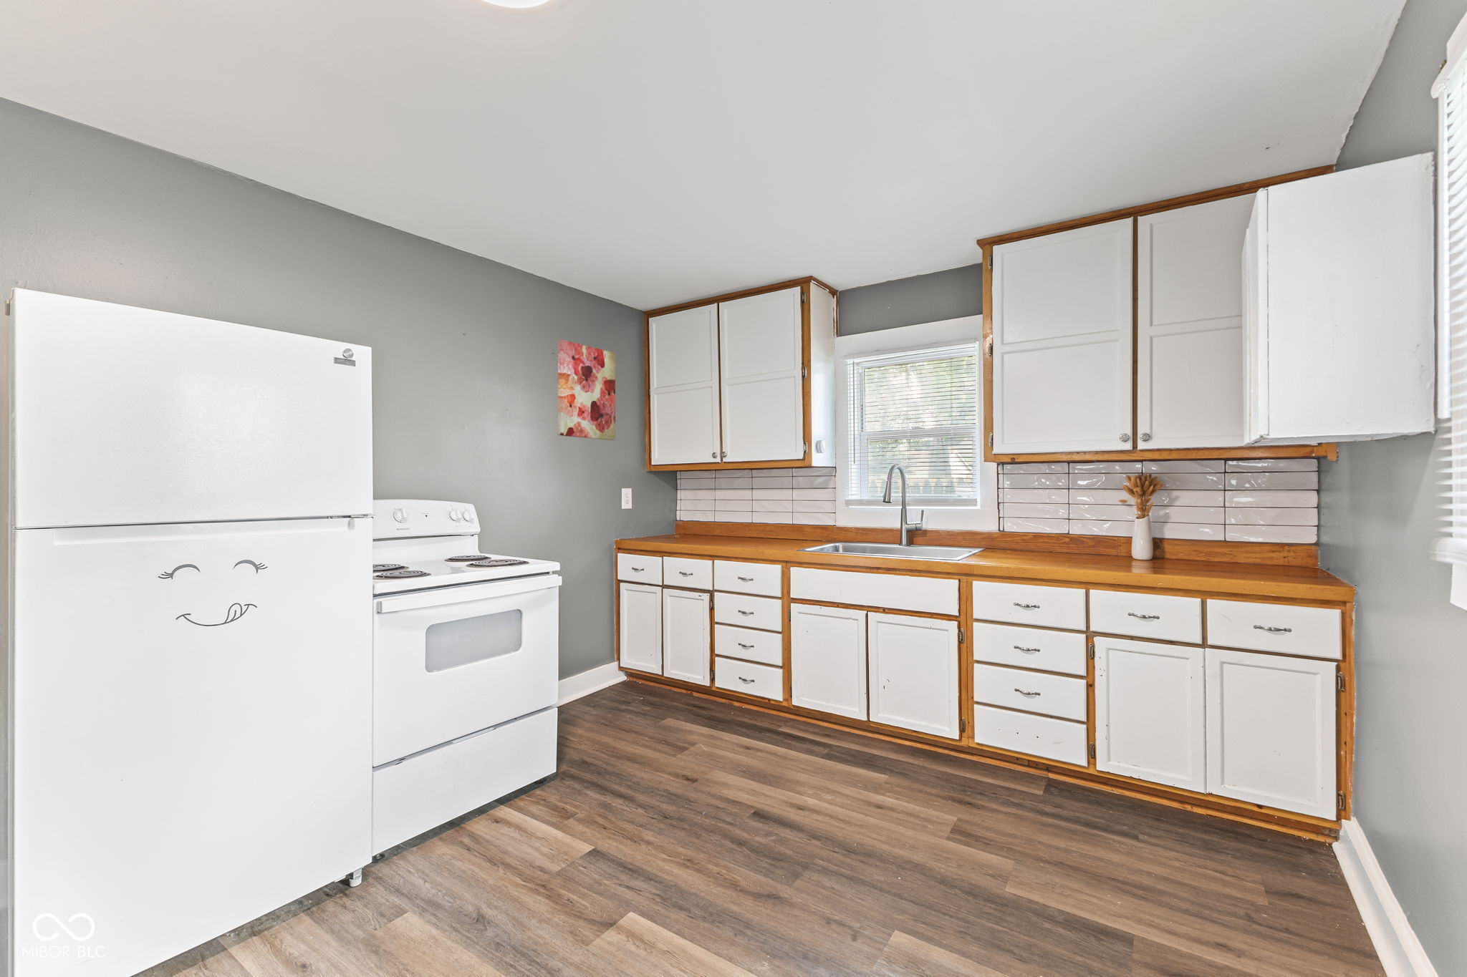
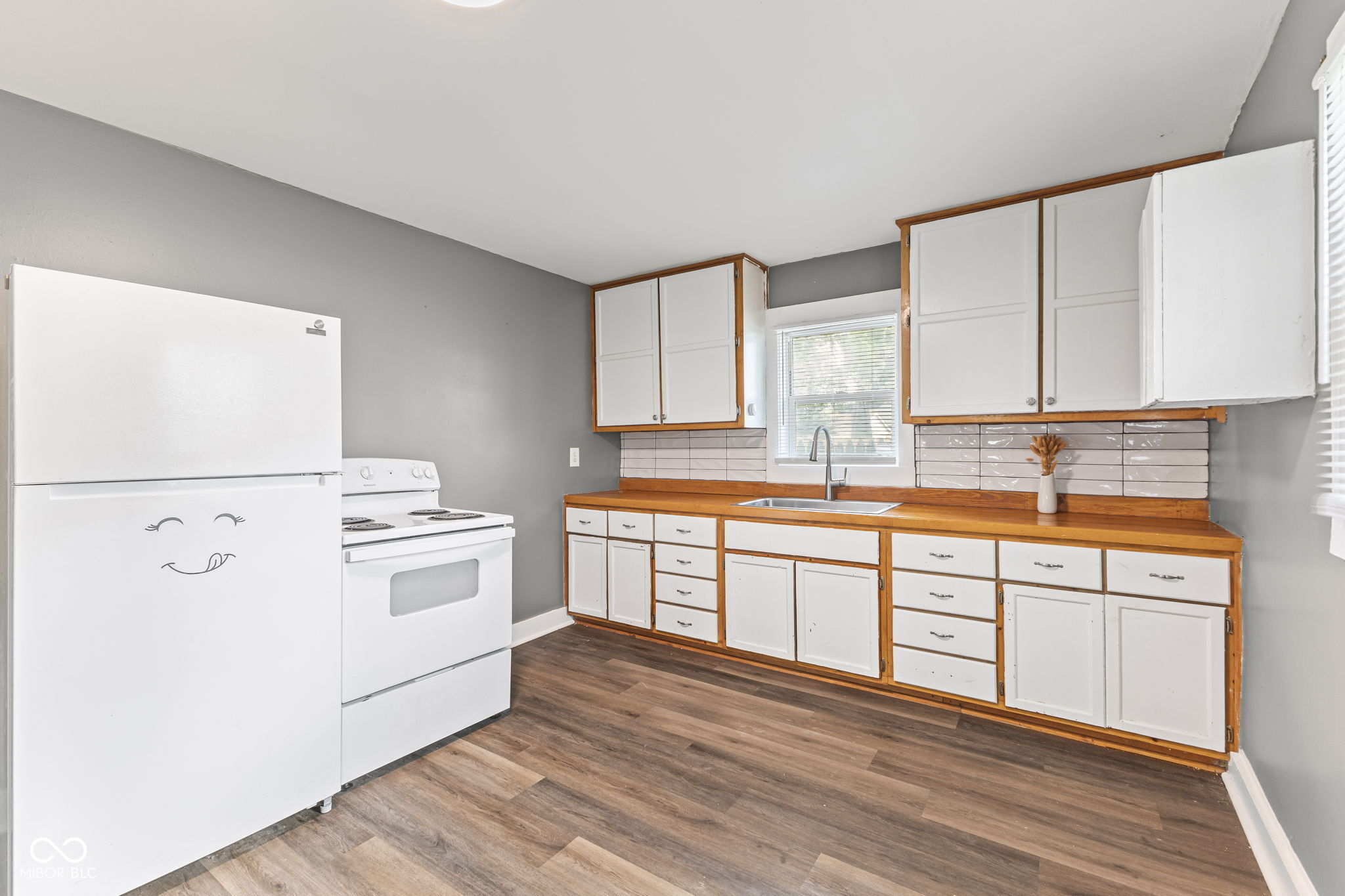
- wall art (588, 393)
